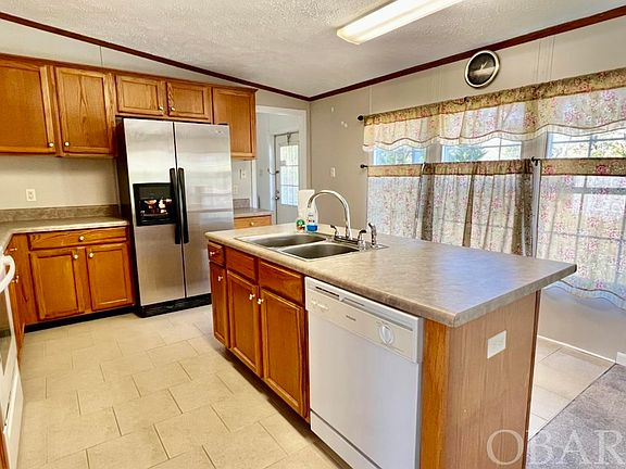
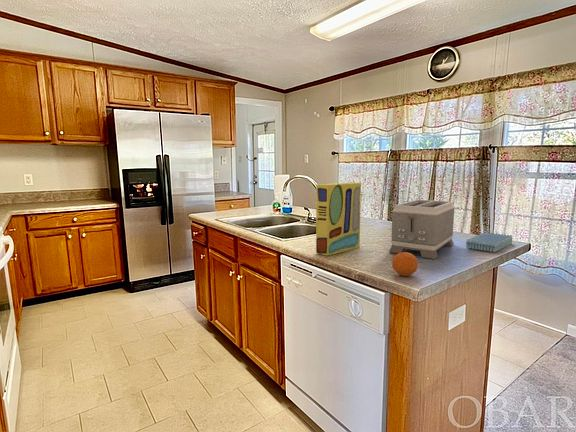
+ toaster (422, 226)
+ fruit (404, 264)
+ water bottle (489, 241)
+ cereal box (338, 217)
